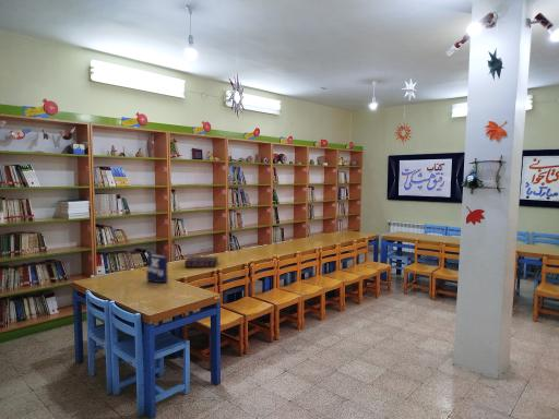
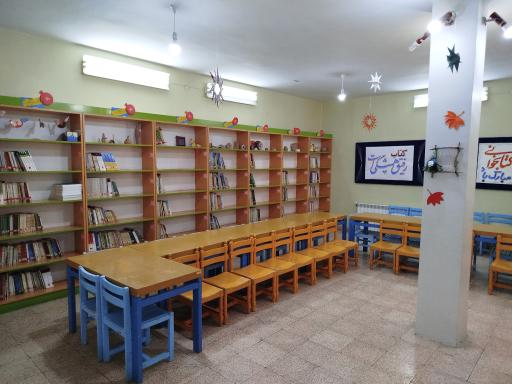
- book (202, 258)
- book (157, 268)
